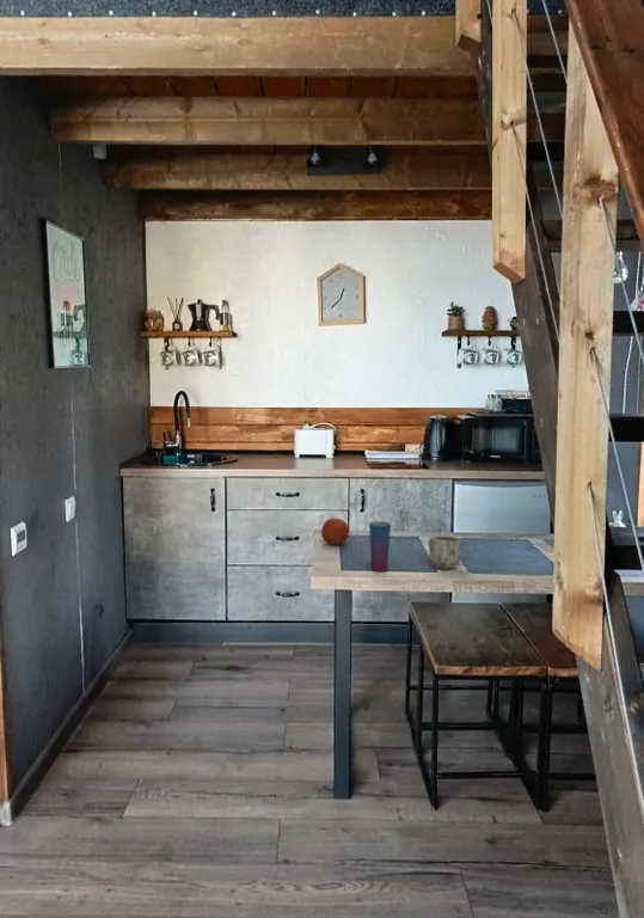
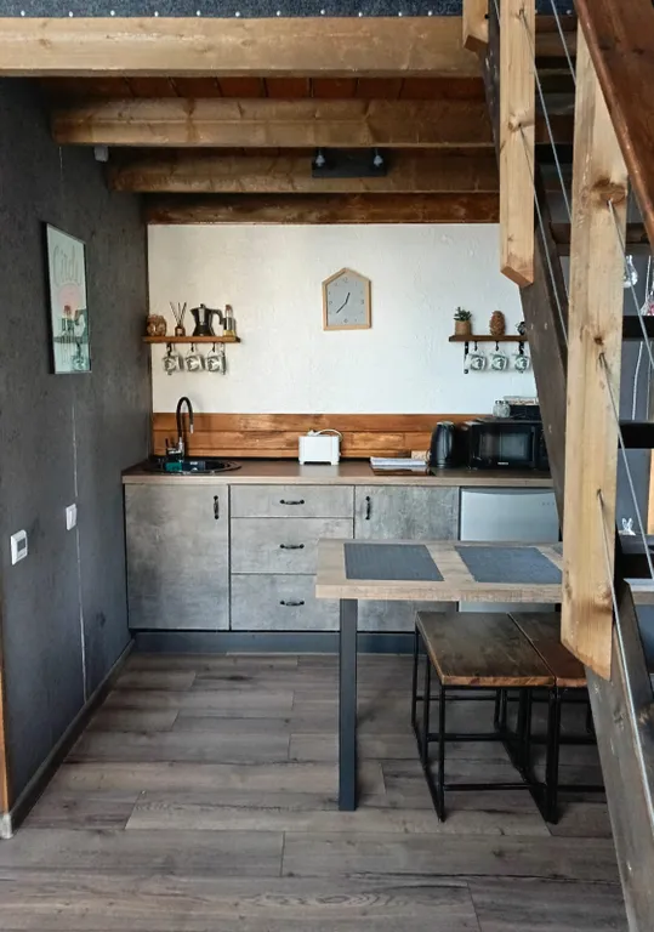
- cup (379, 546)
- fruit (335, 531)
- mug (441, 551)
